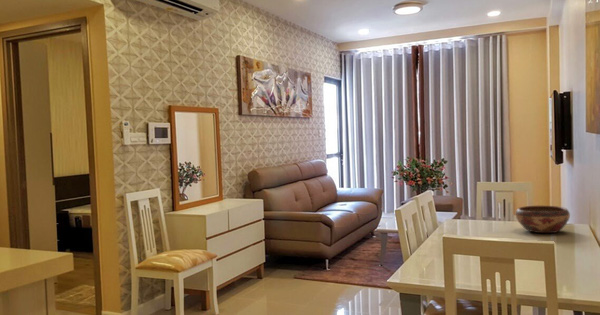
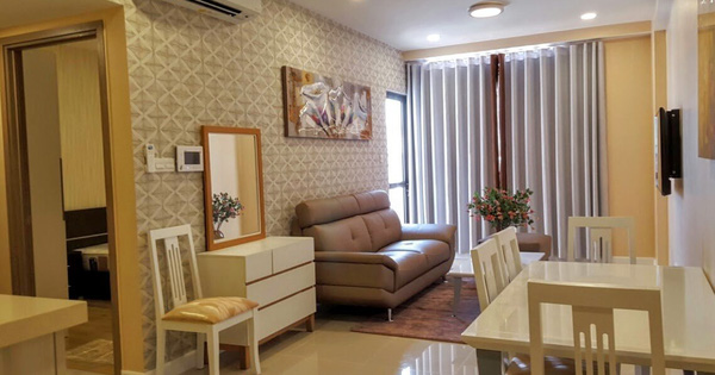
- decorative bowl (542, 219)
